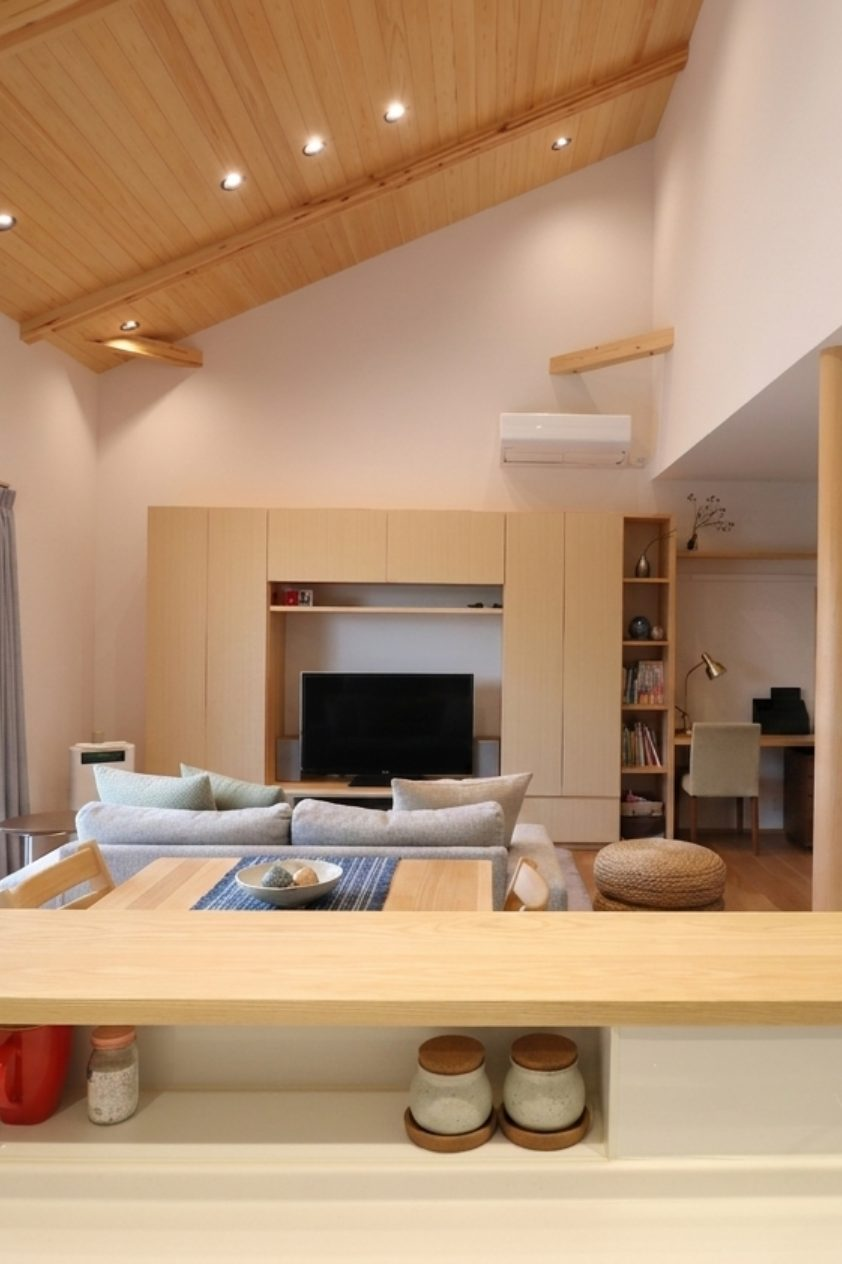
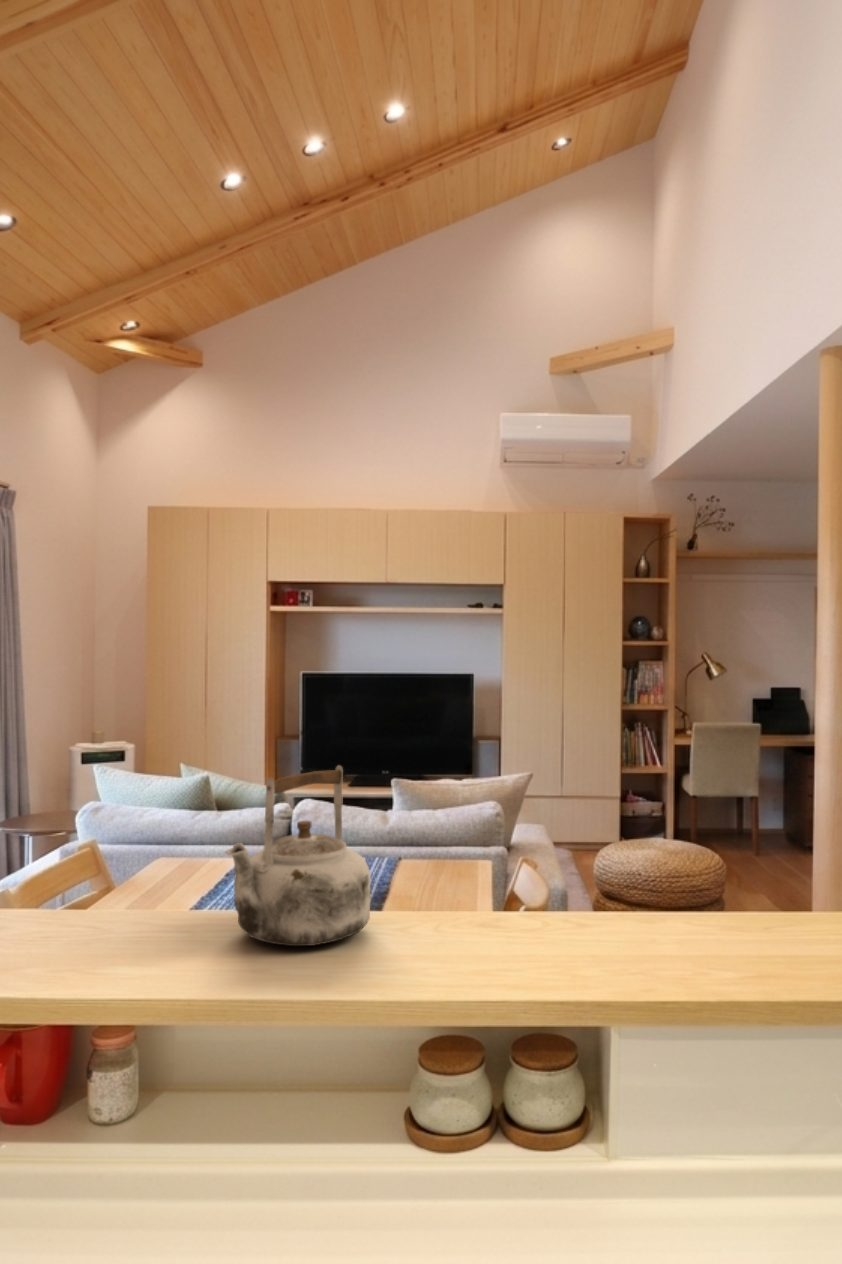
+ kettle (292, 854)
